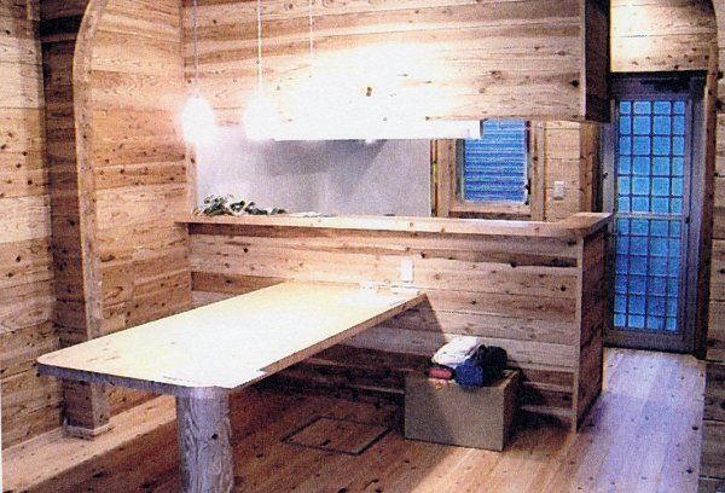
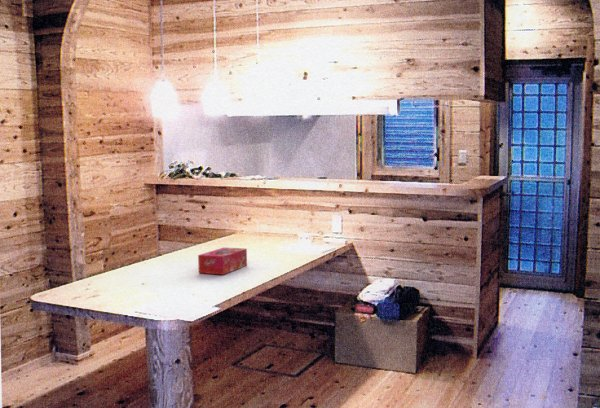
+ tissue box (223, 260)
